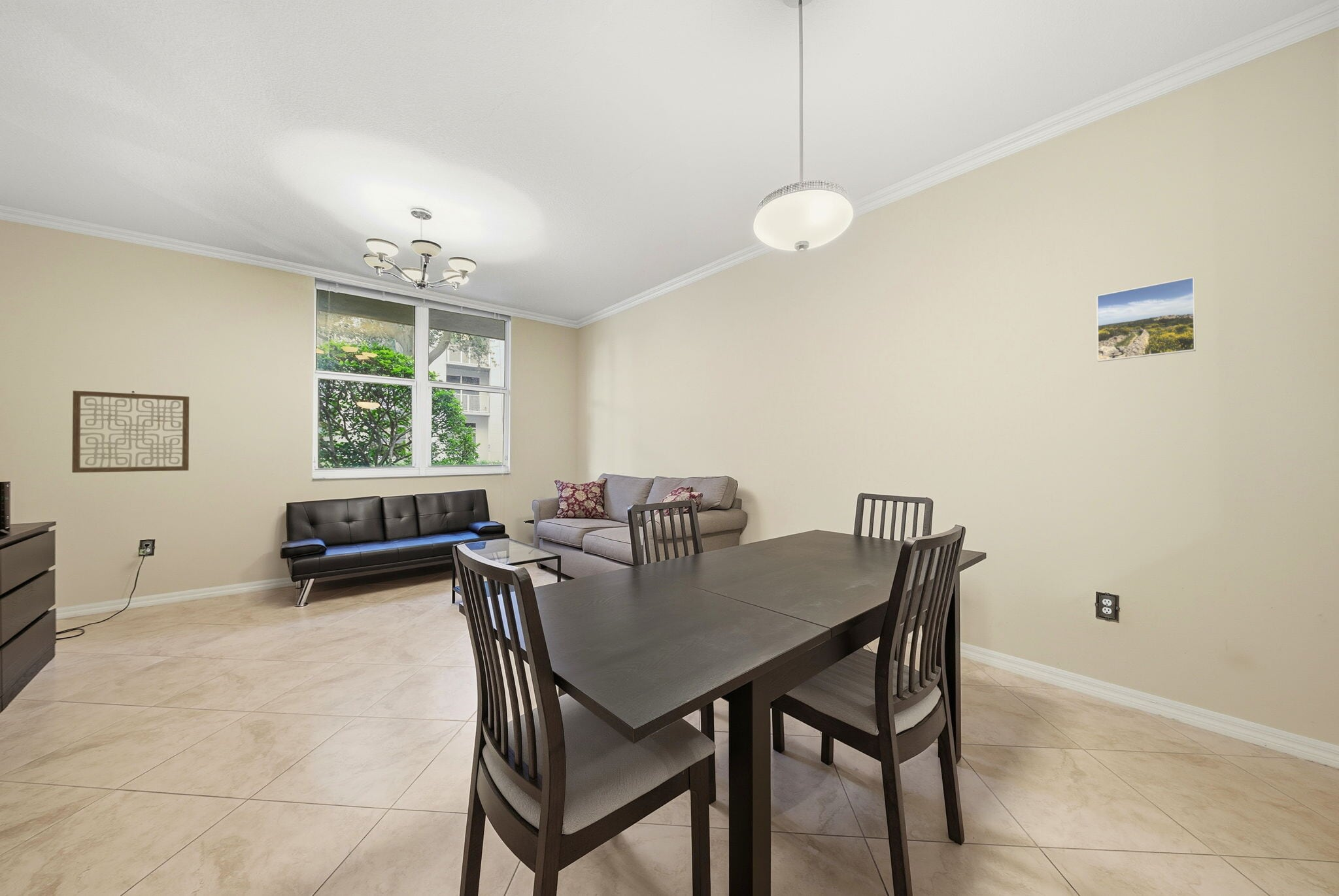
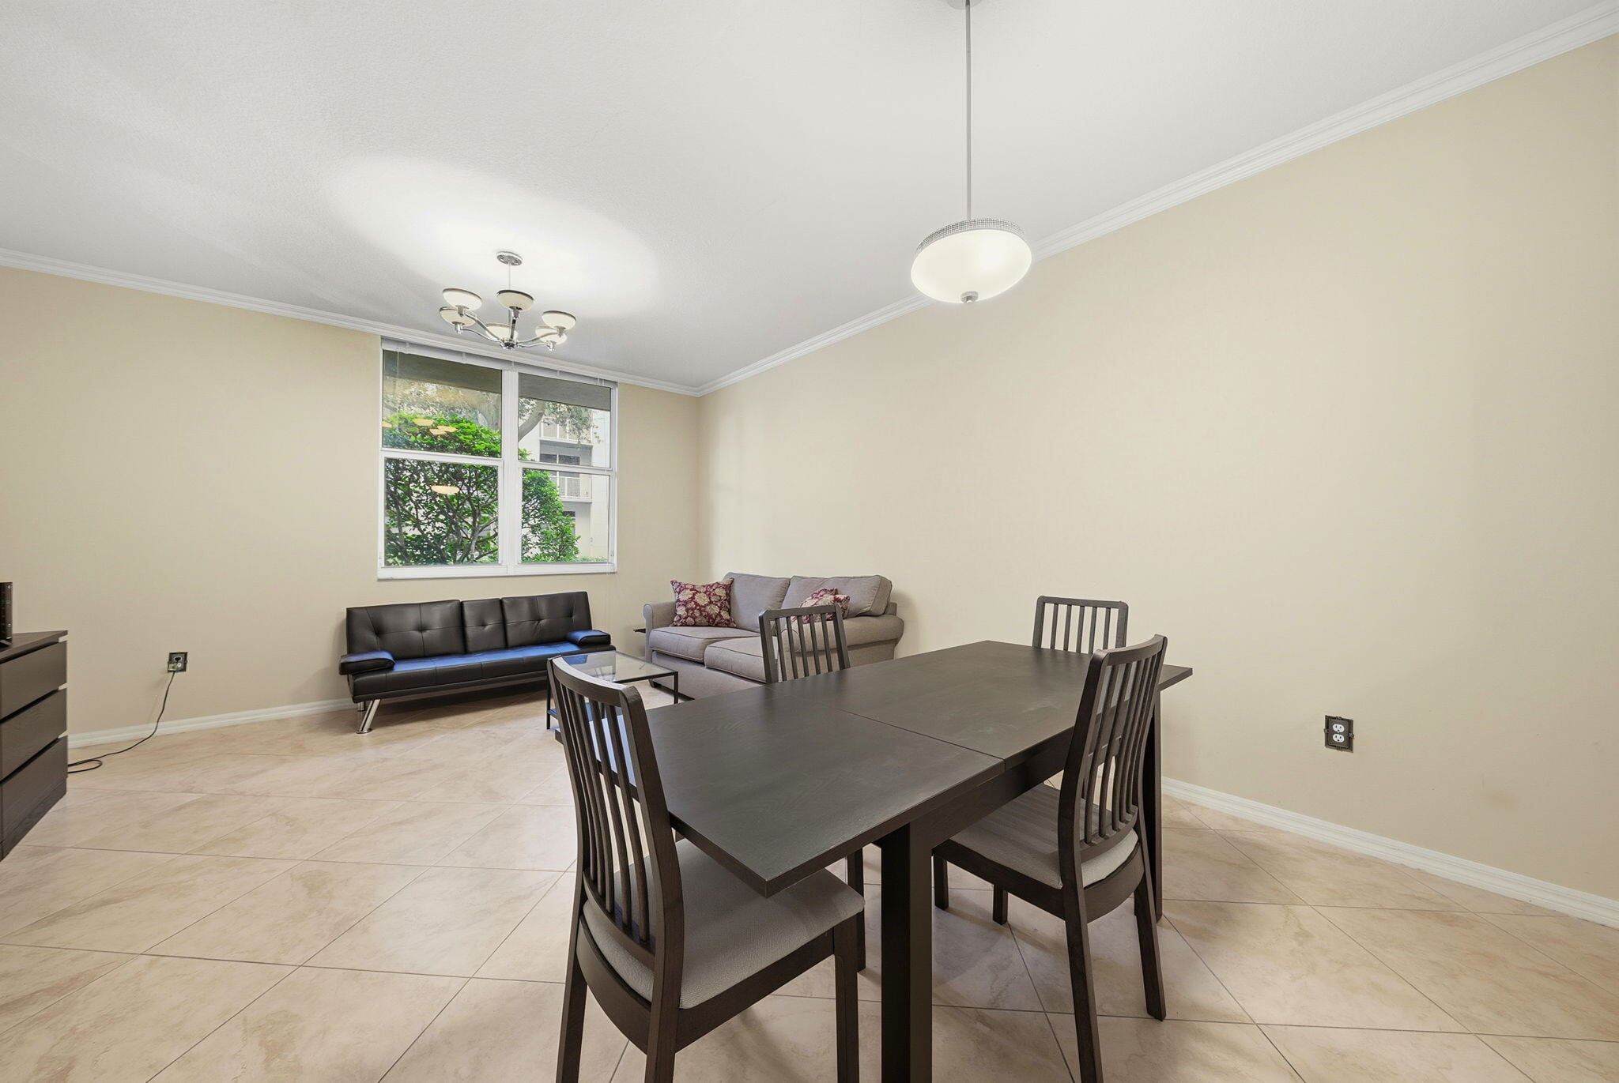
- wall art (133, 430)
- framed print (1144, 322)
